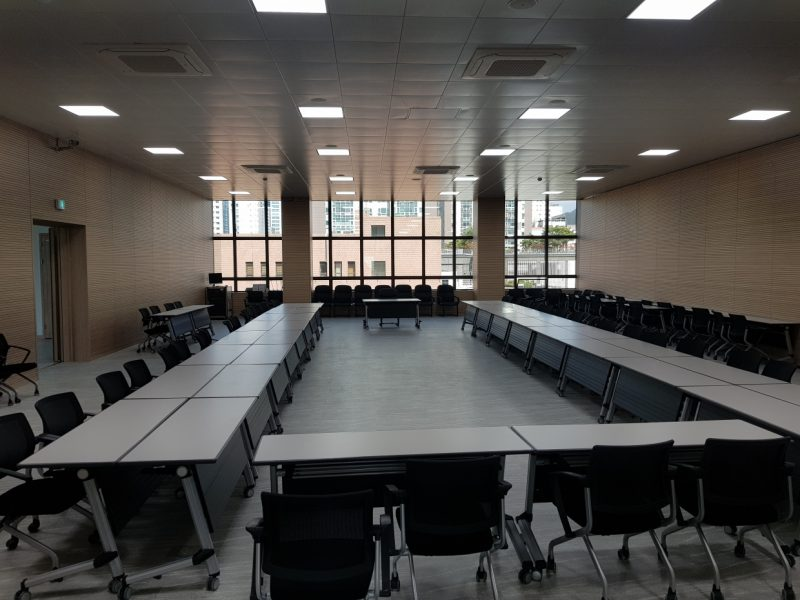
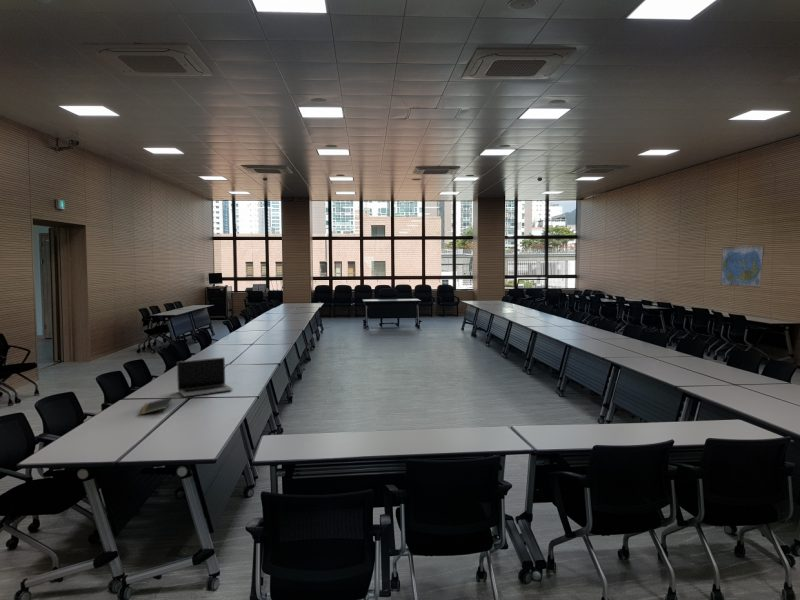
+ laptop (205, 376)
+ notepad (156, 405)
+ world map (741, 266)
